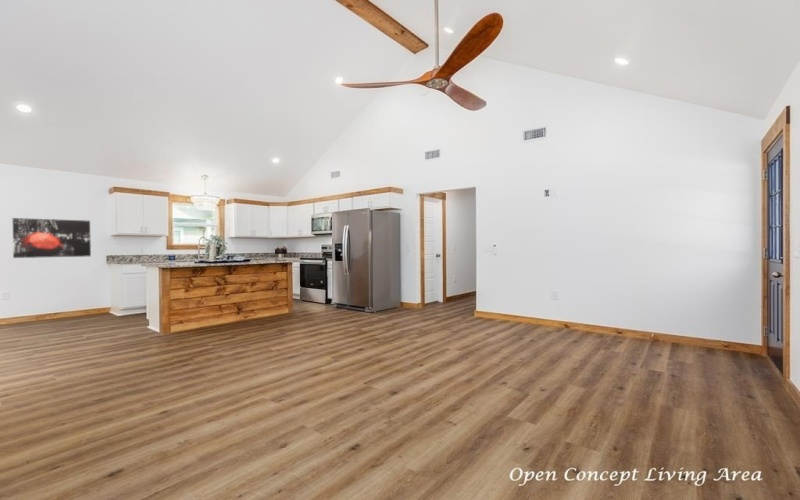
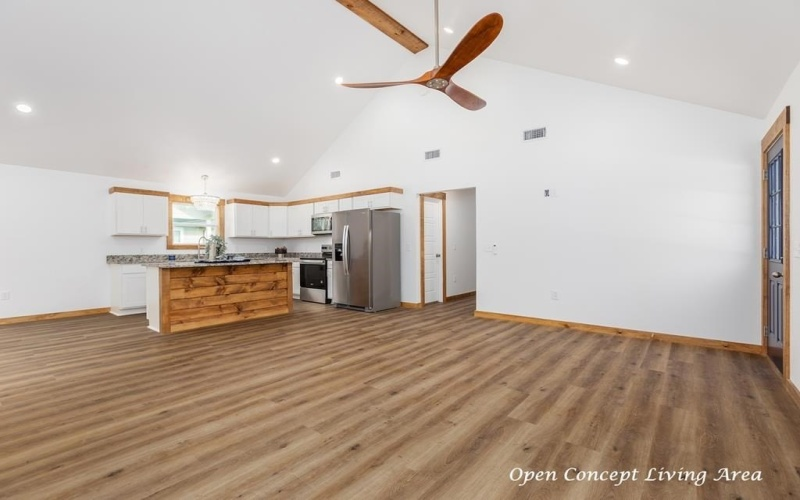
- wall art (53, 238)
